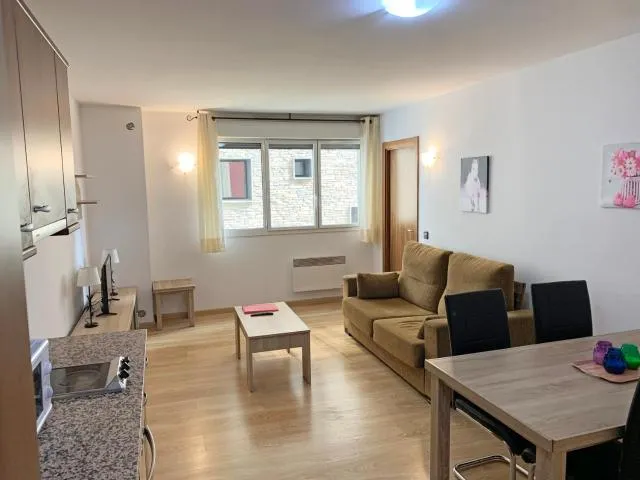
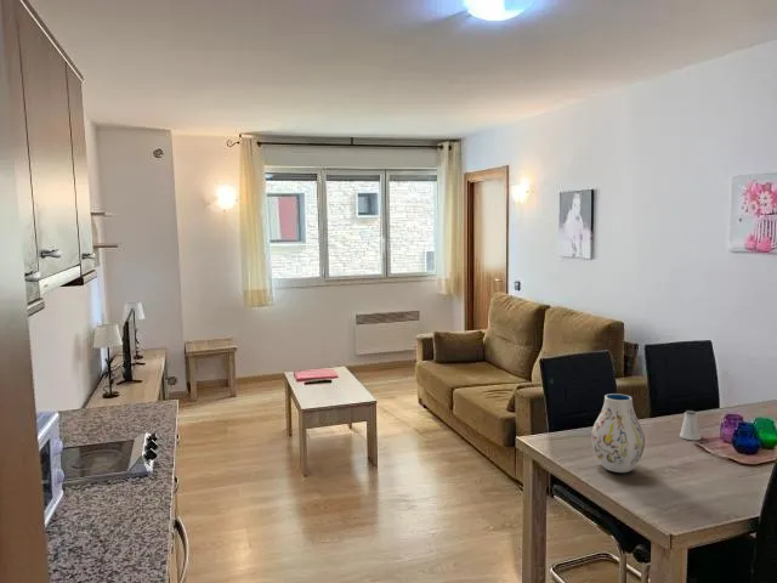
+ saltshaker (690, 424)
+ vase (617, 432)
